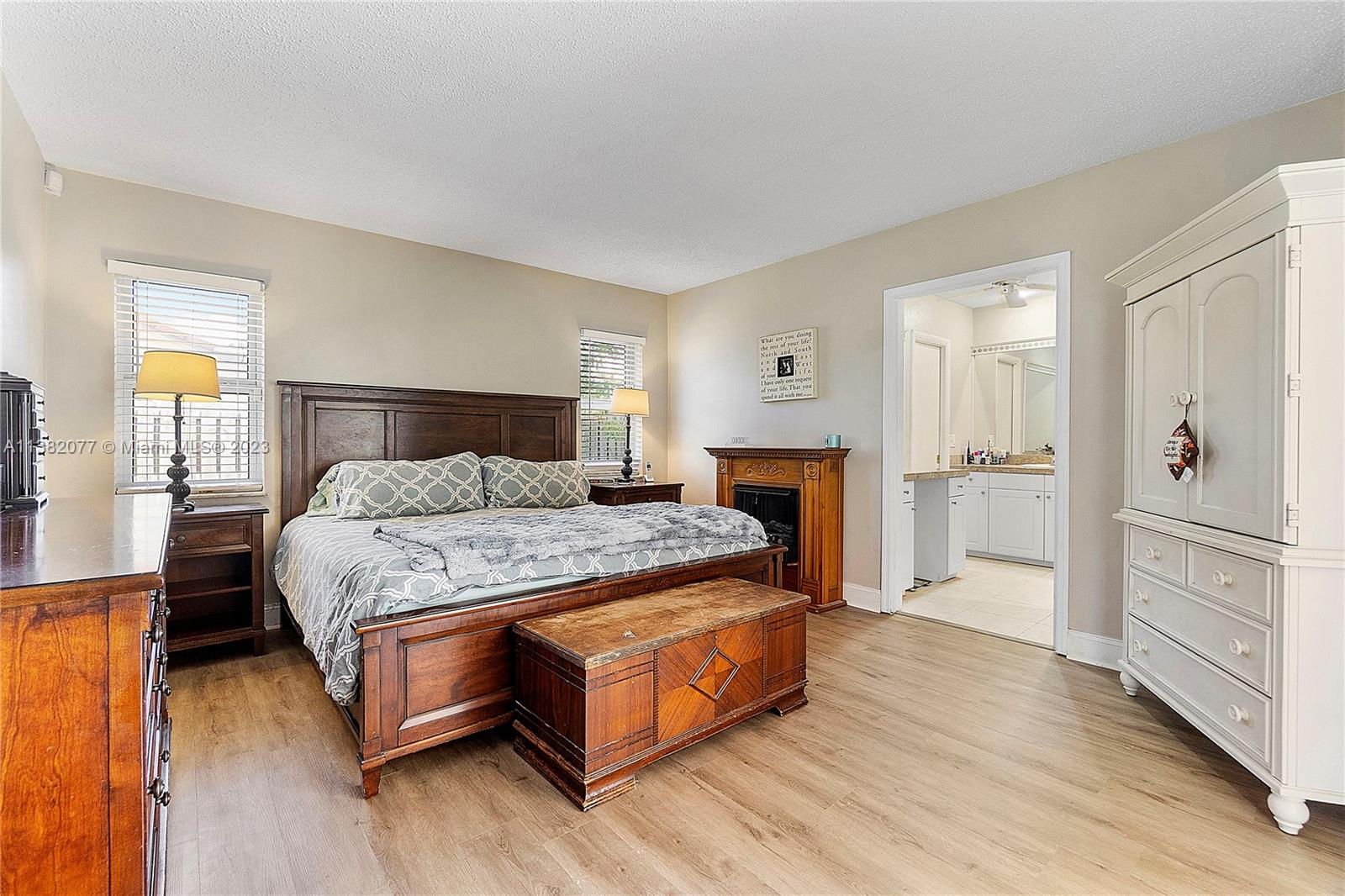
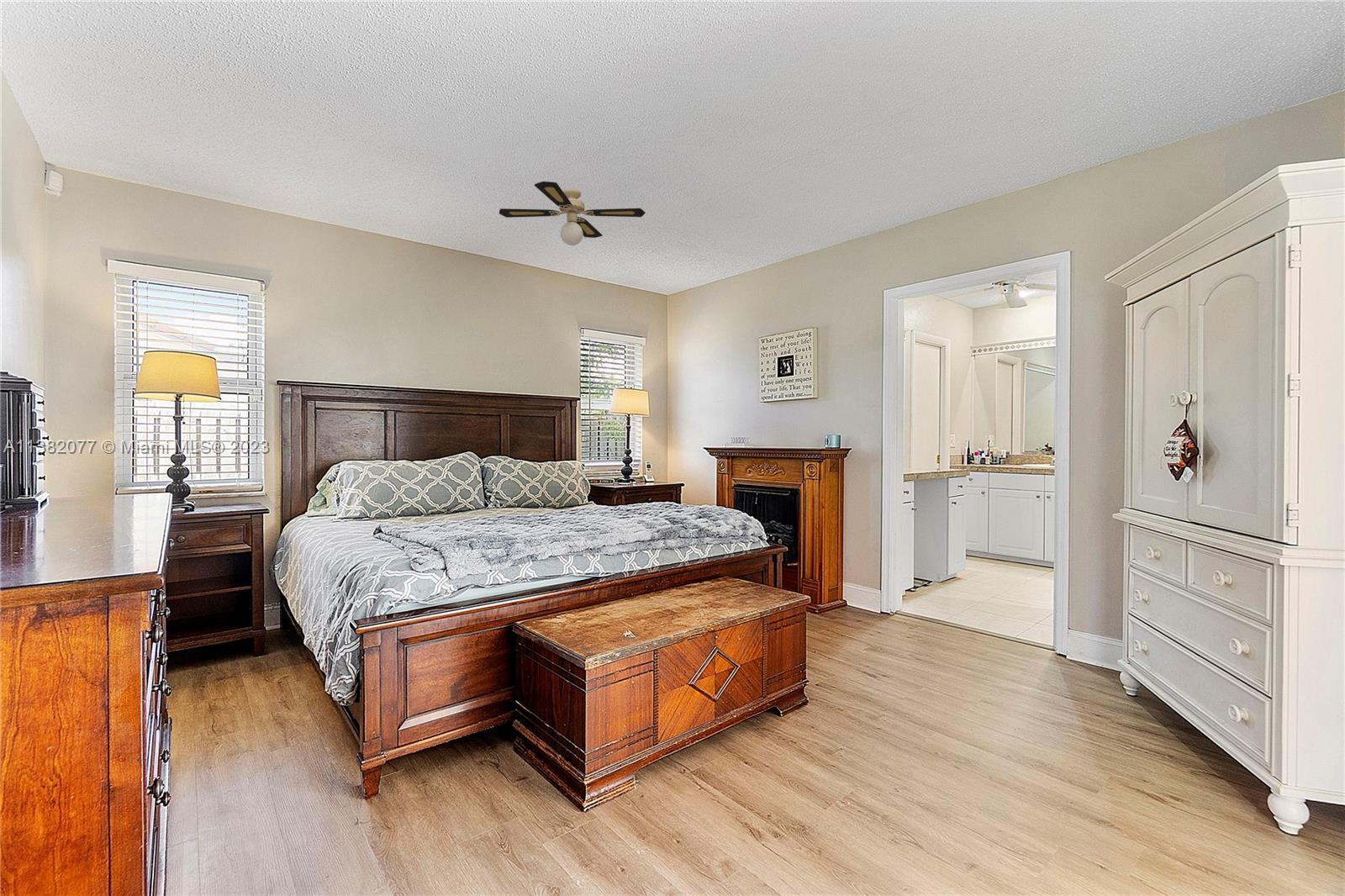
+ ceiling fan (572, 219)
